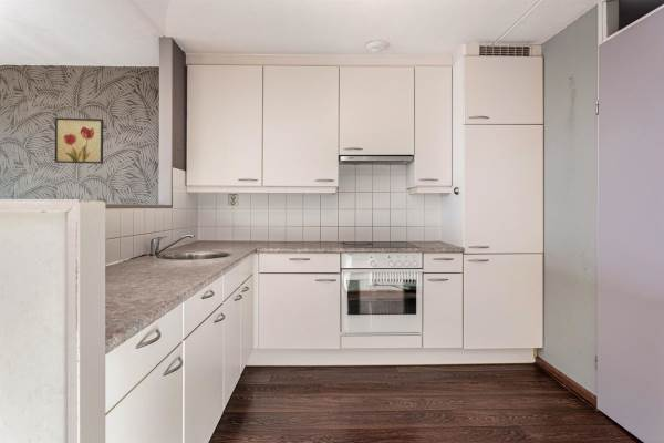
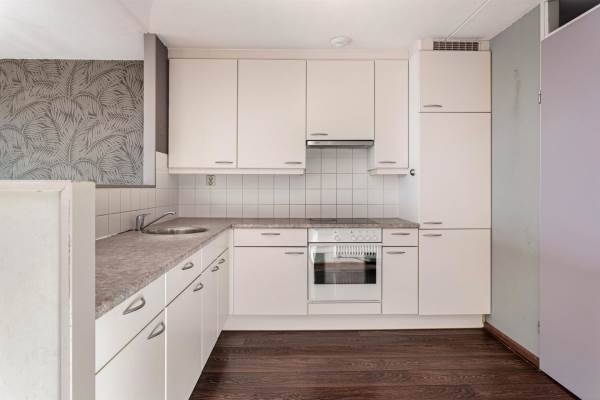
- wall art (80, 141)
